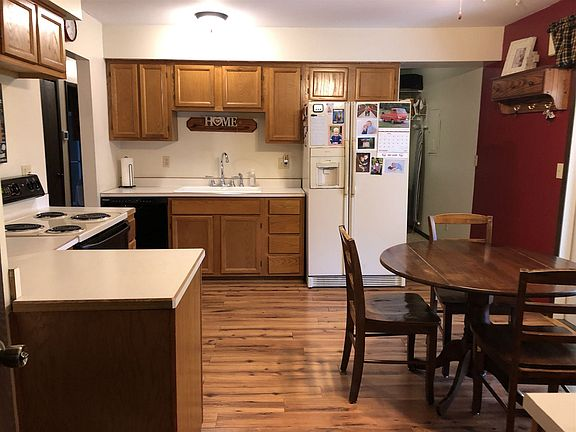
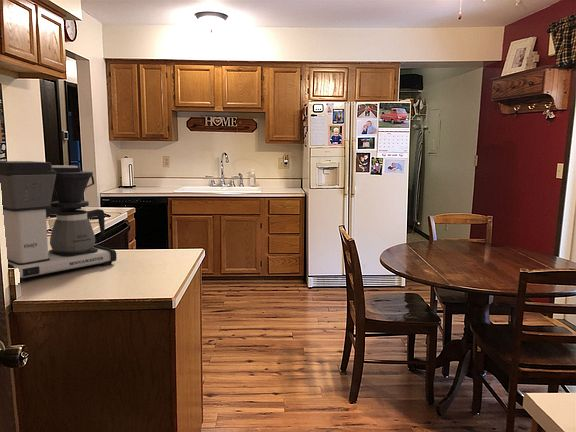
+ coffee maker (56, 216)
